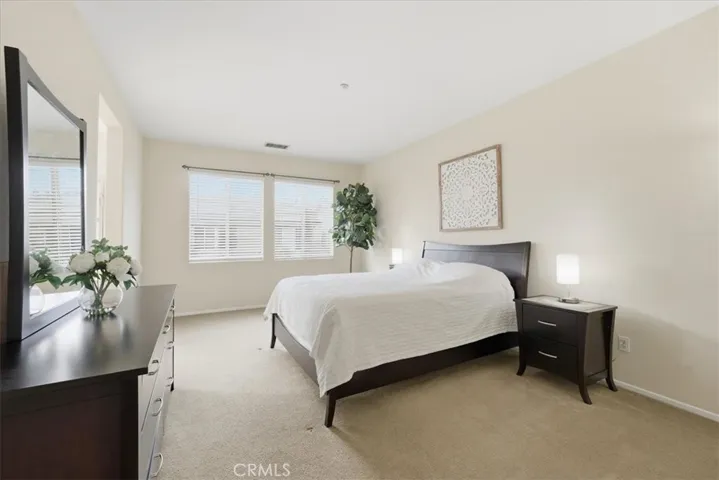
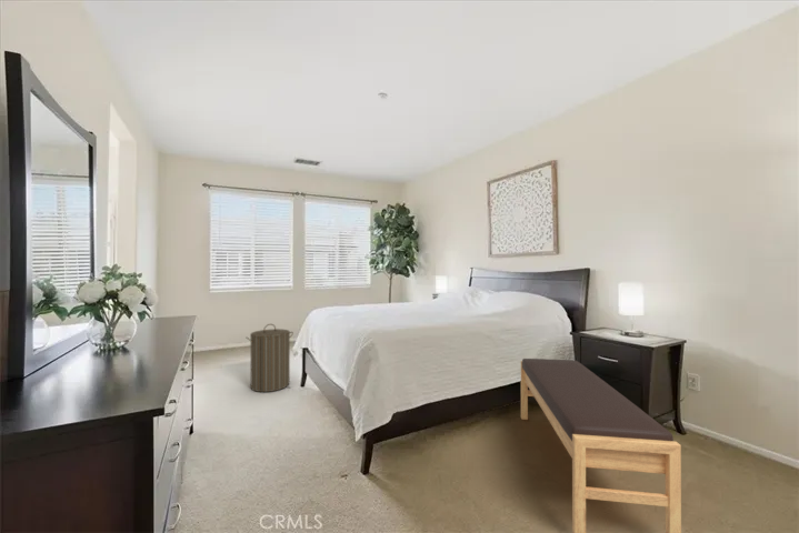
+ bench (576, 424)
+ laundry hamper (270, 354)
